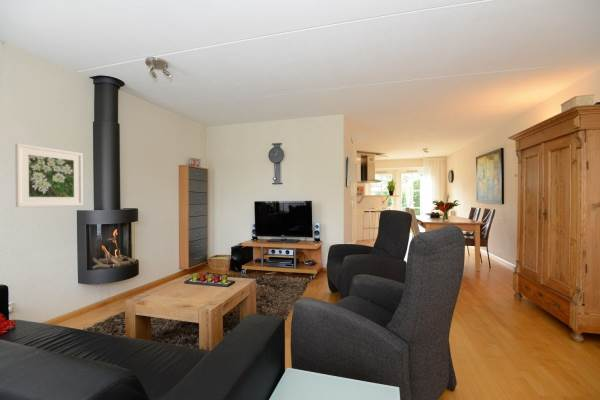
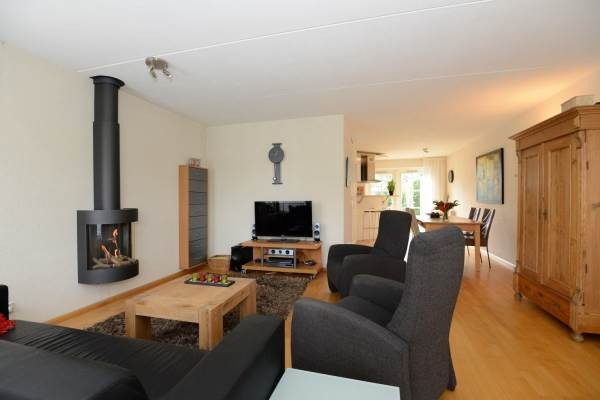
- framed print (52, 177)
